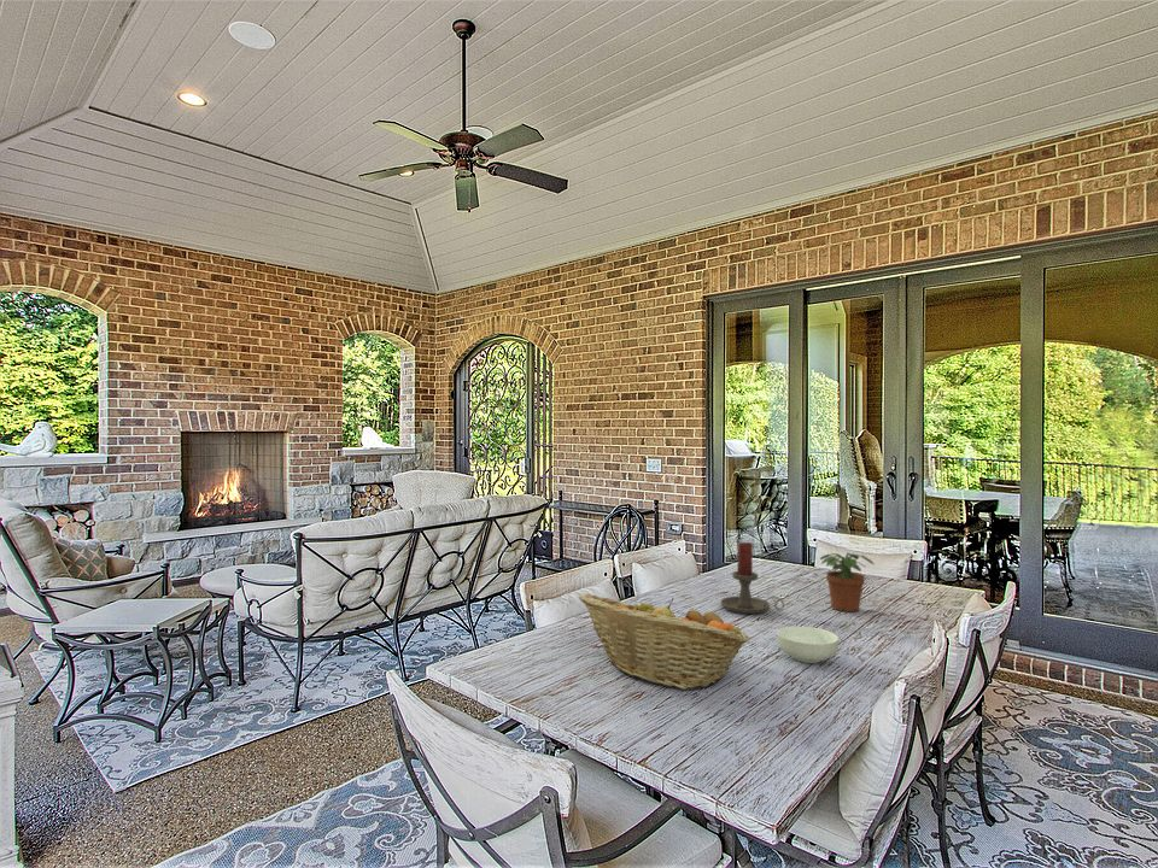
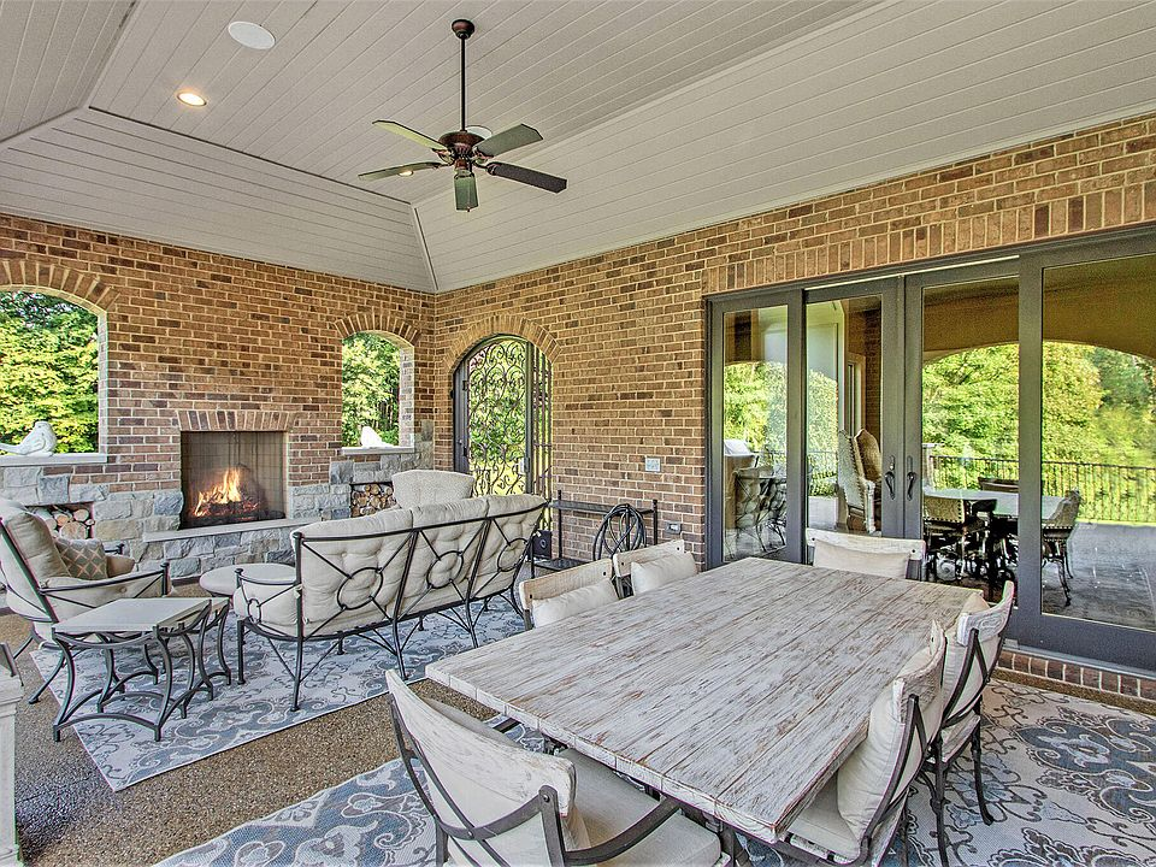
- fruit basket (660, 629)
- potted plant (844, 581)
- candle holder (751, 575)
- cereal bowl (807, 646)
